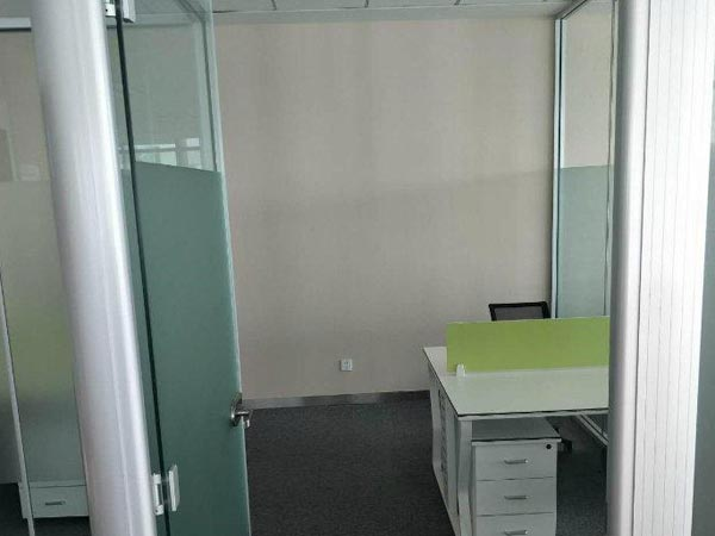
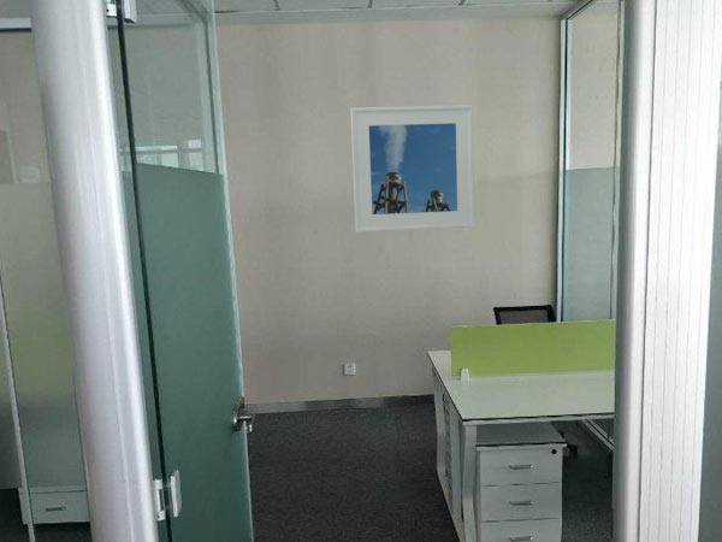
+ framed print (413, 169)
